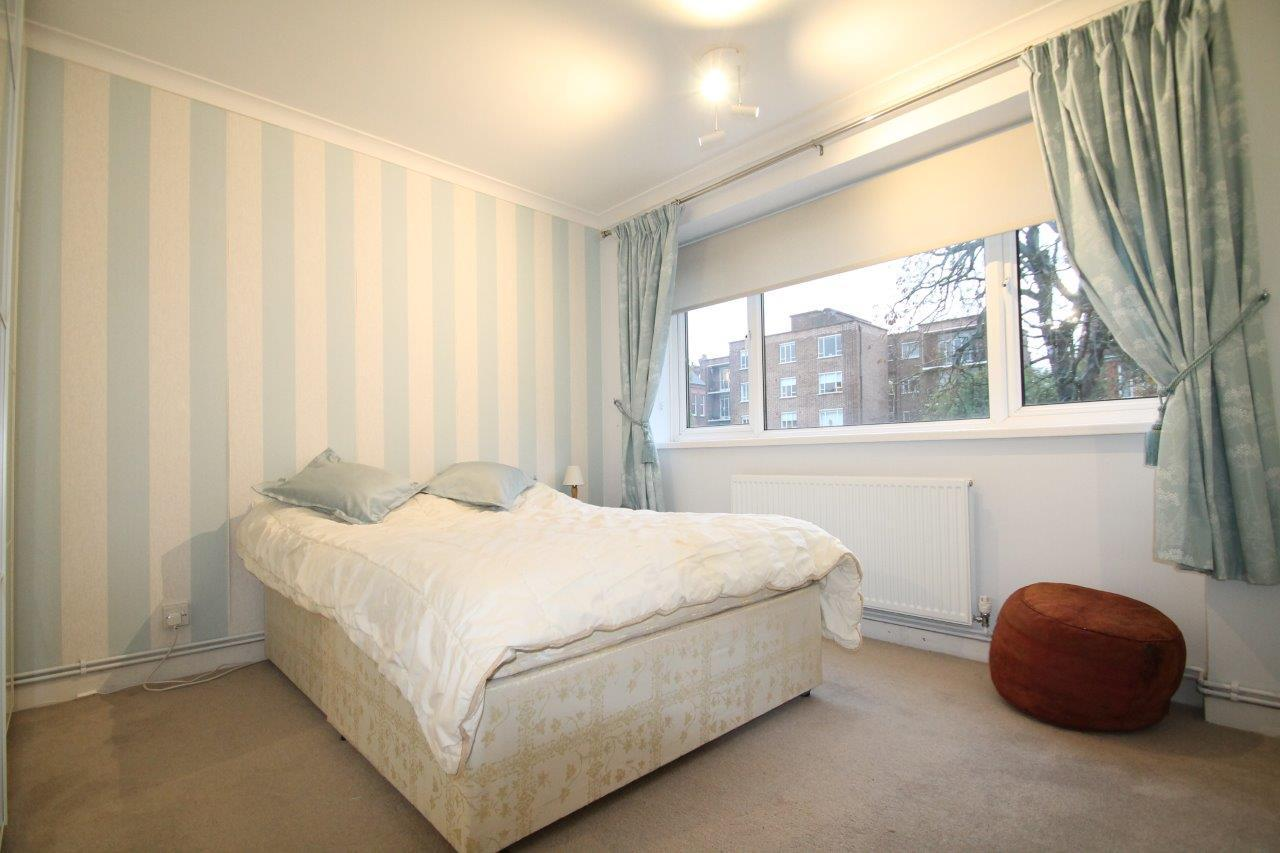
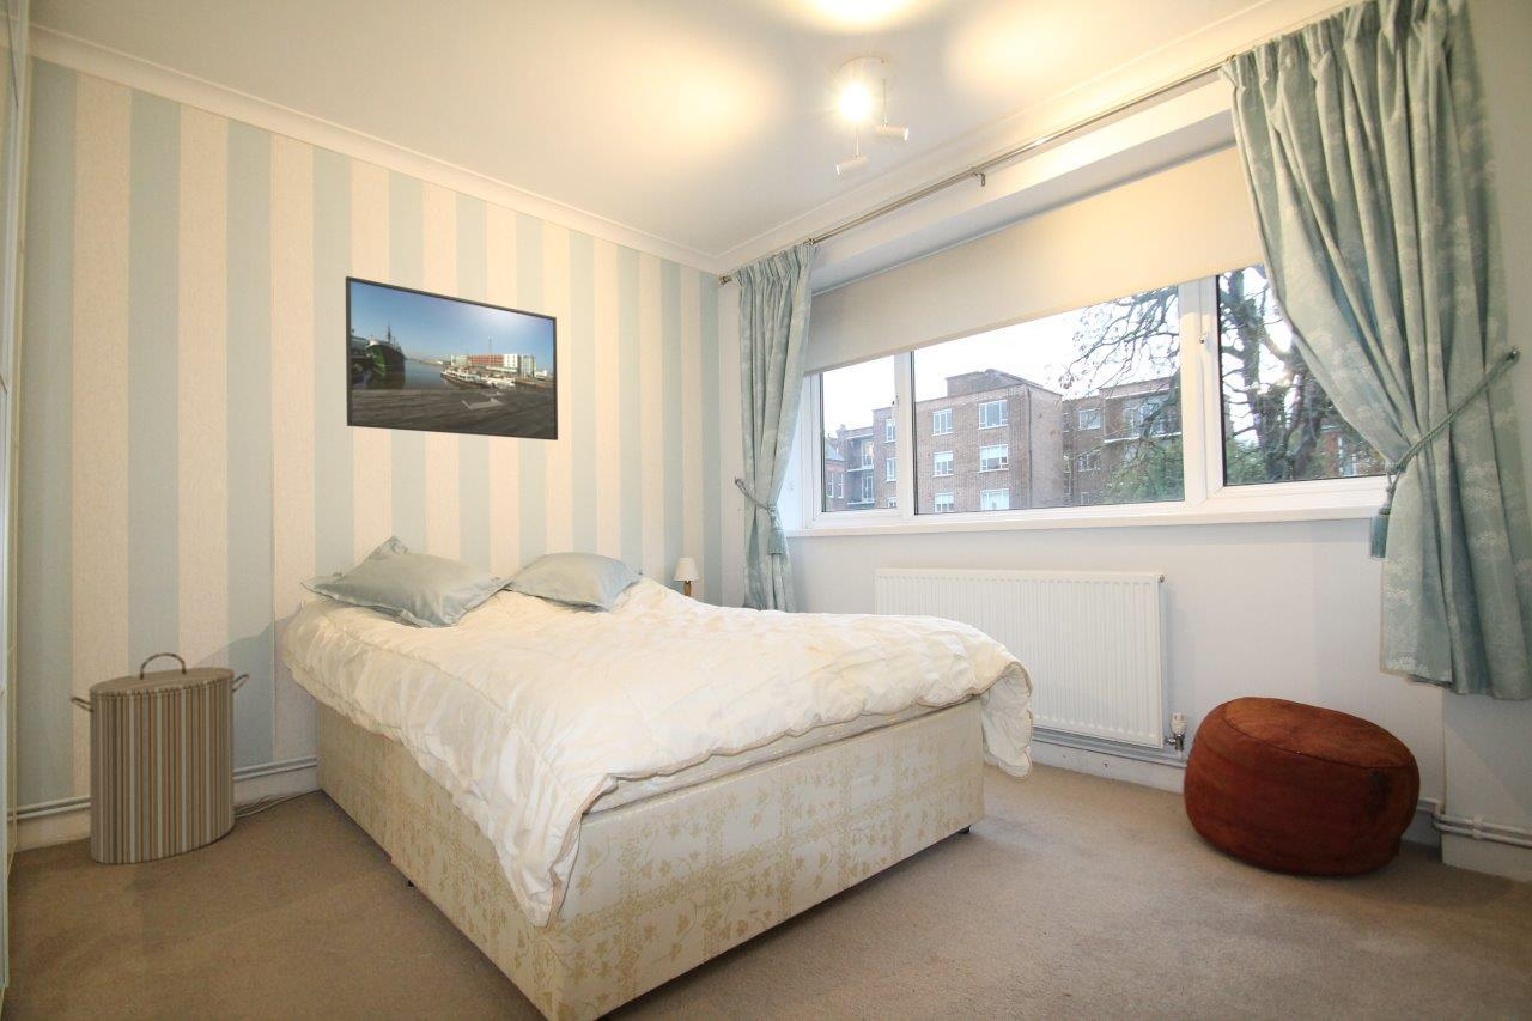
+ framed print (461, 366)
+ laundry hamper (165, 746)
